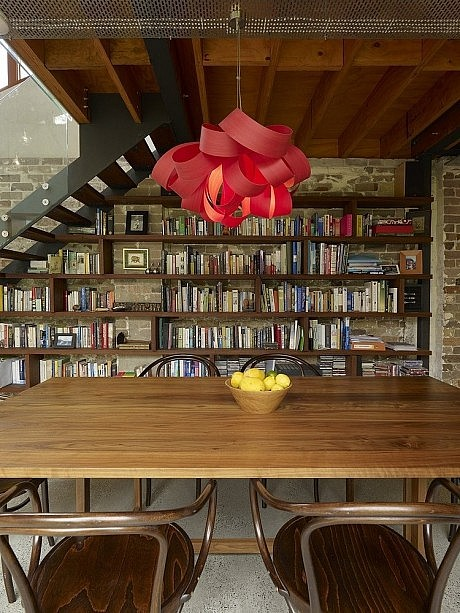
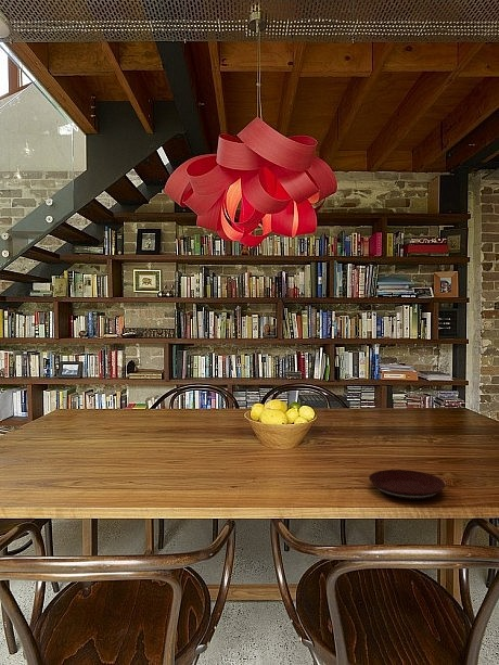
+ plate (406, 485)
